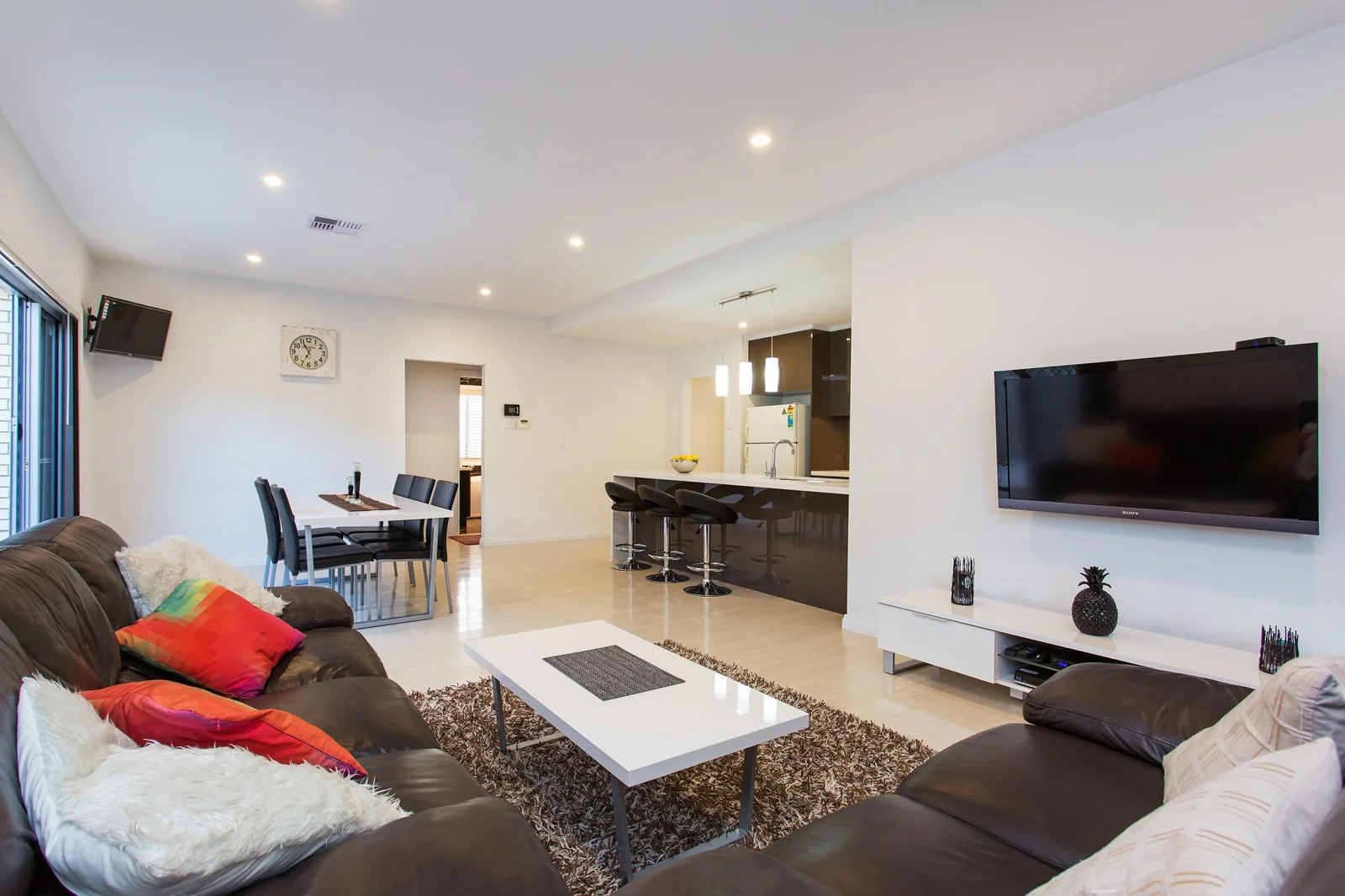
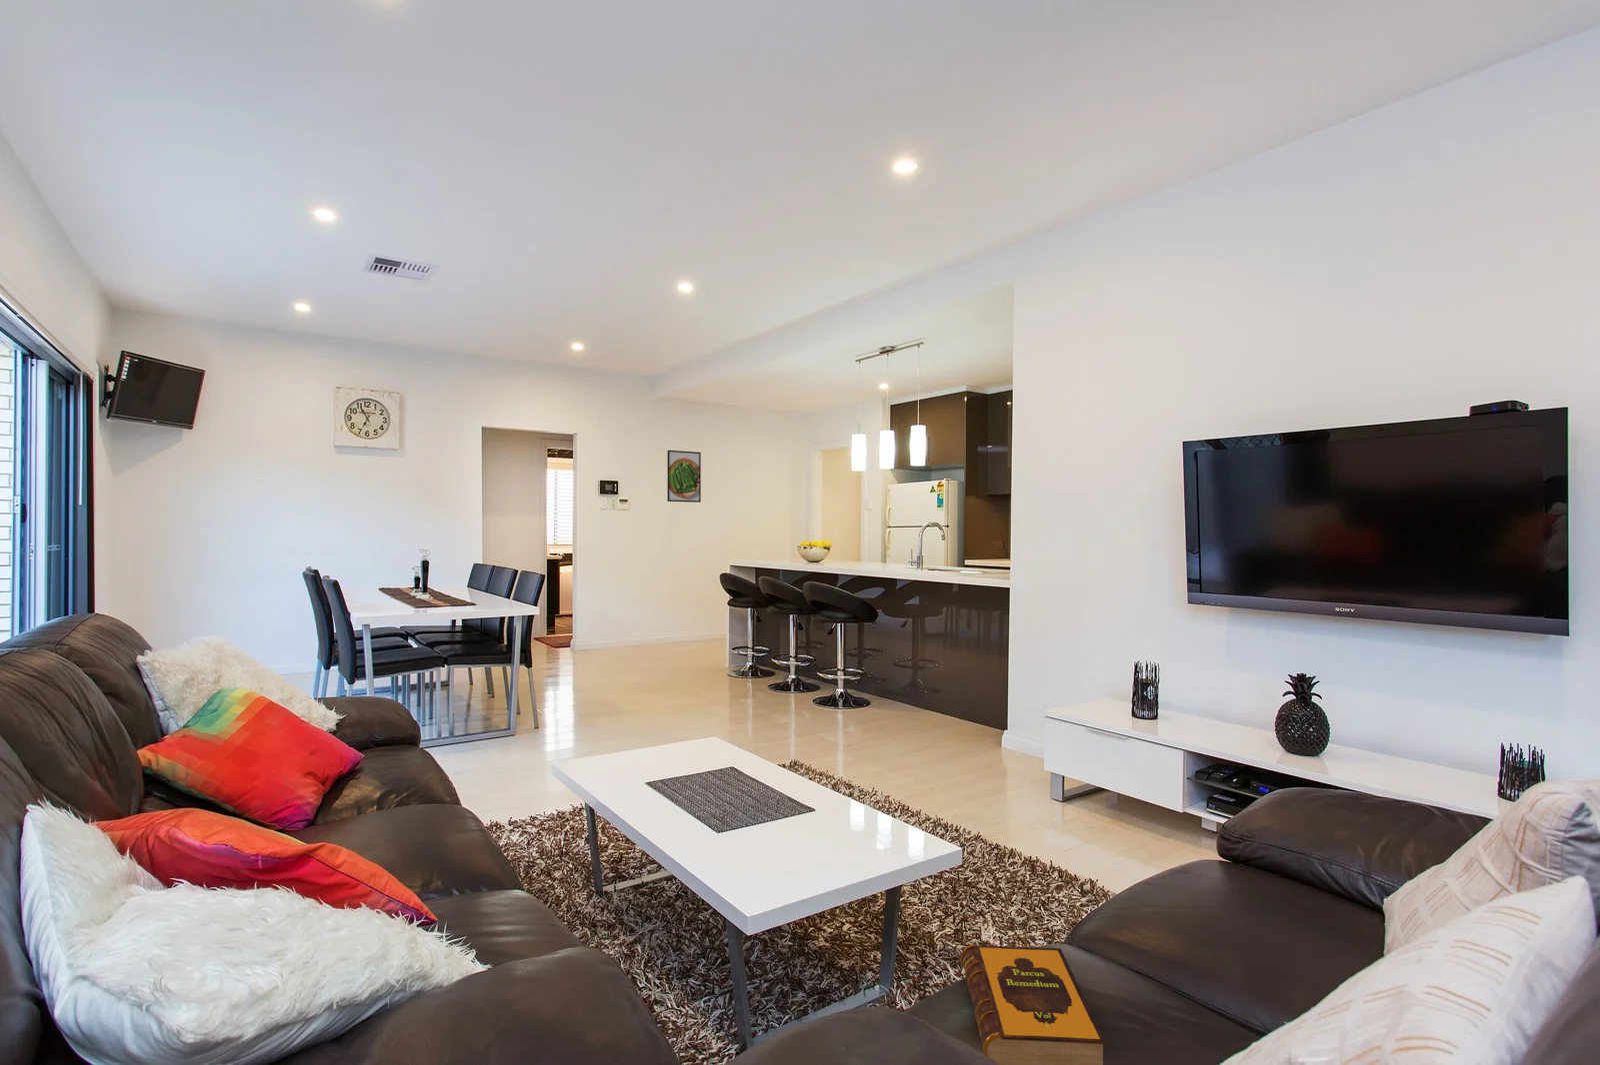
+ hardback book (1025, 1002)
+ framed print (684, 477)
